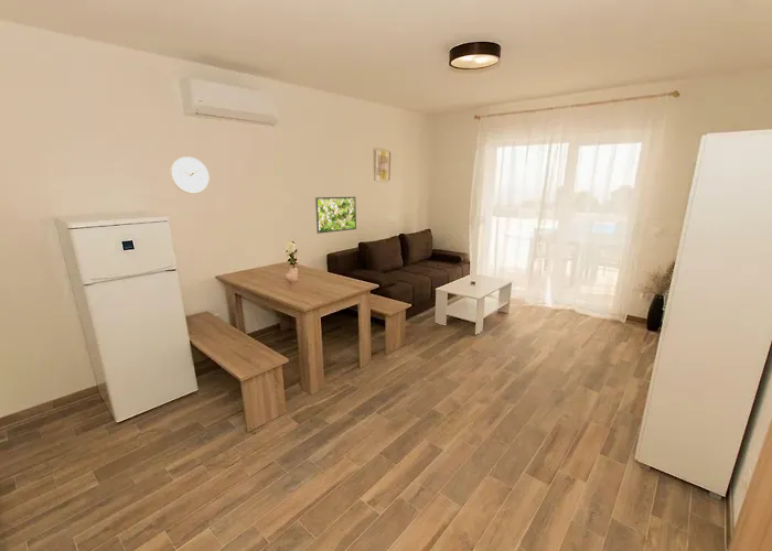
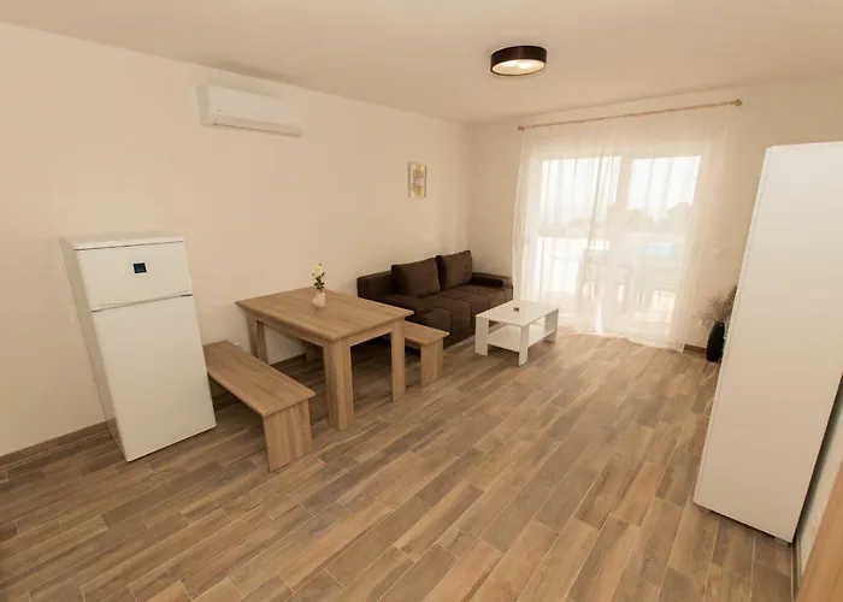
- wall clock (191, 175)
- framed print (336, 214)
